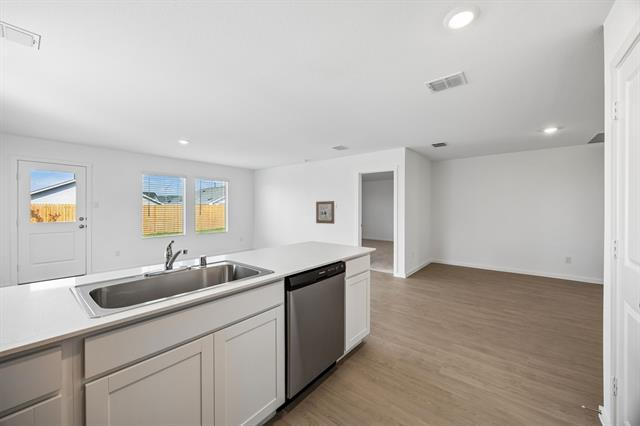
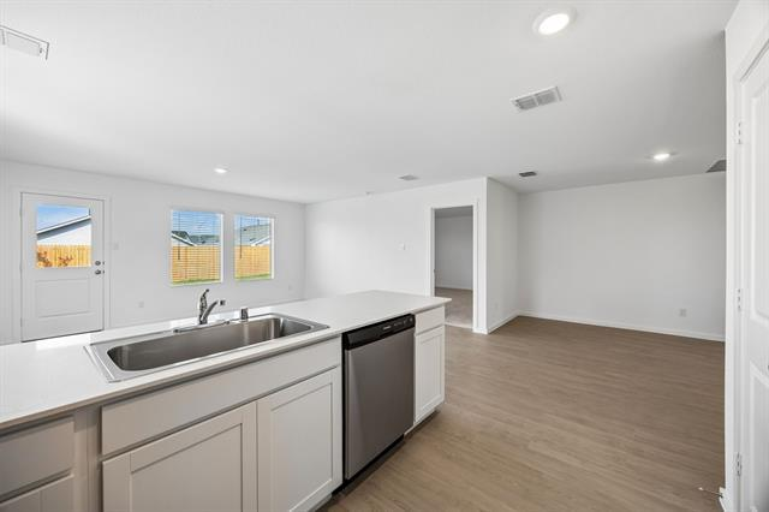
- wall art (325, 212)
